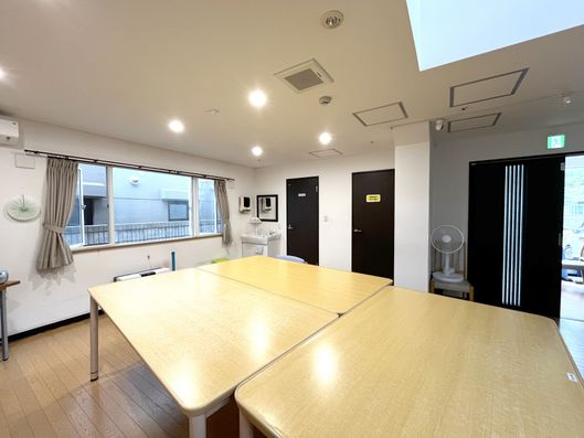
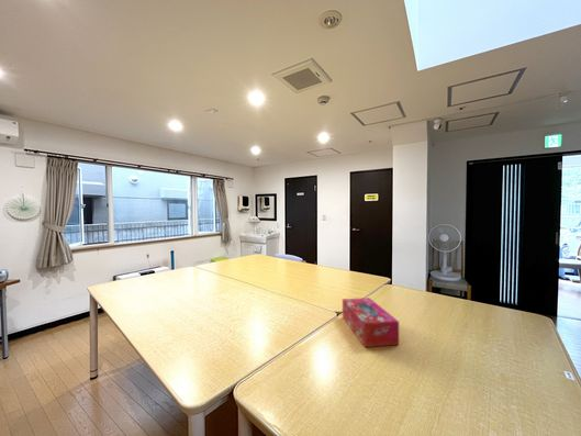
+ tissue box (367, 318)
